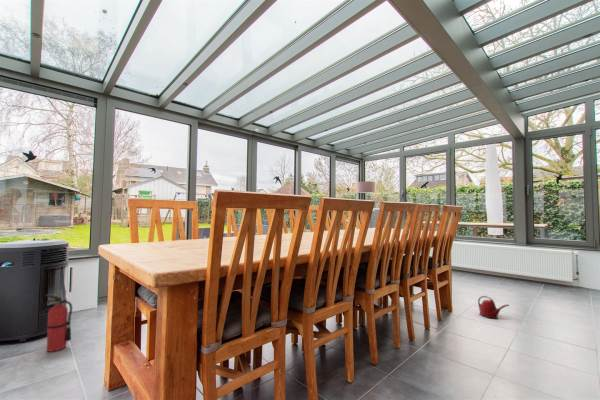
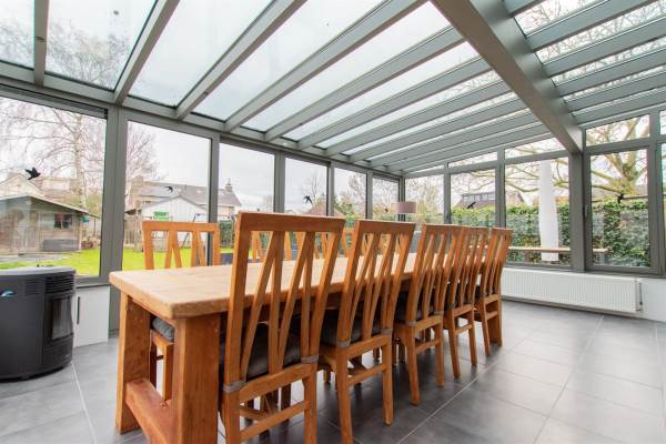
- fire extinguisher (58, 320)
- watering can (493, 307)
